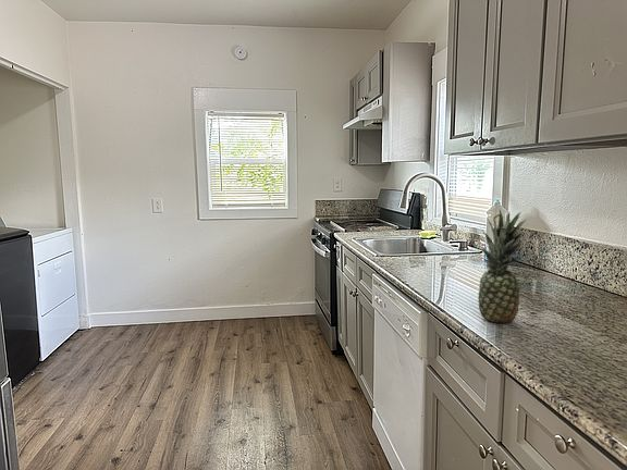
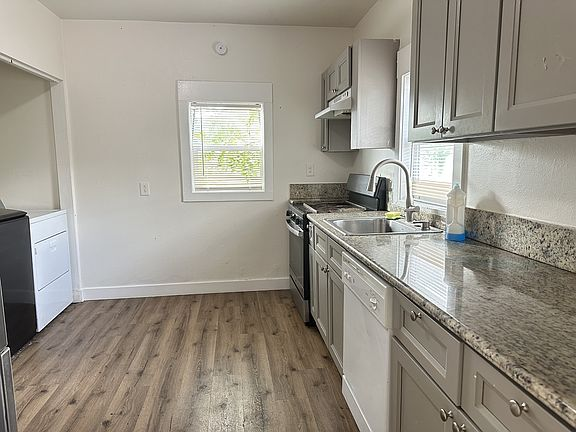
- fruit (501, 264)
